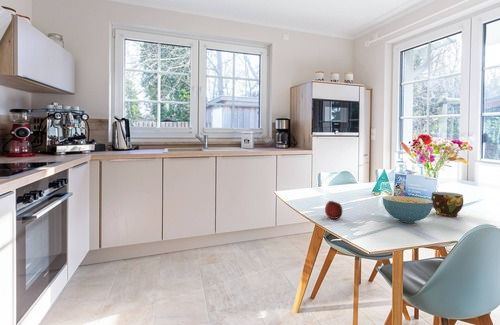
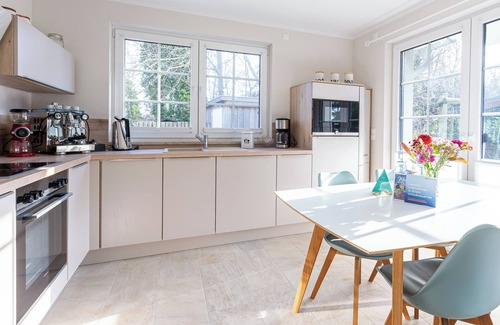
- fruit (333, 209)
- cereal bowl (406, 210)
- cup (444, 203)
